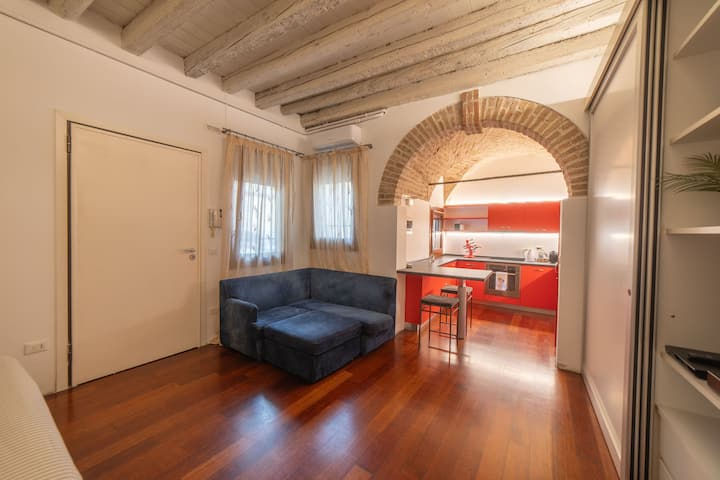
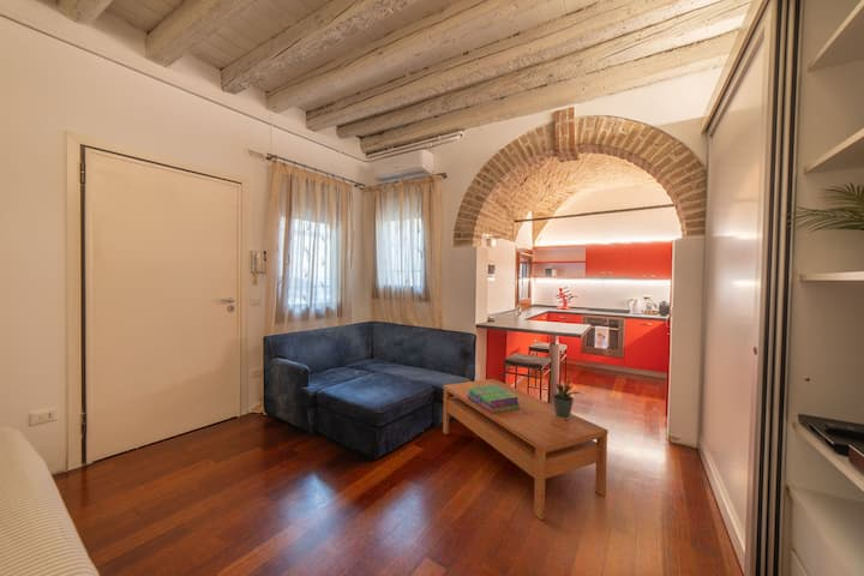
+ coffee table (510, 431)
+ stack of books (492, 397)
+ potted plant (566, 398)
